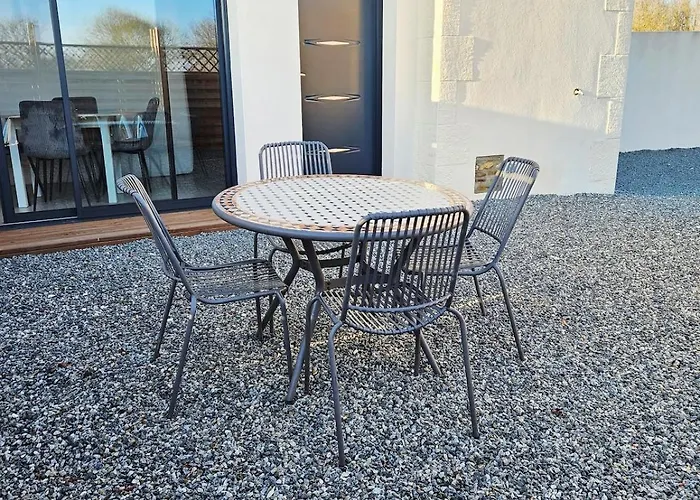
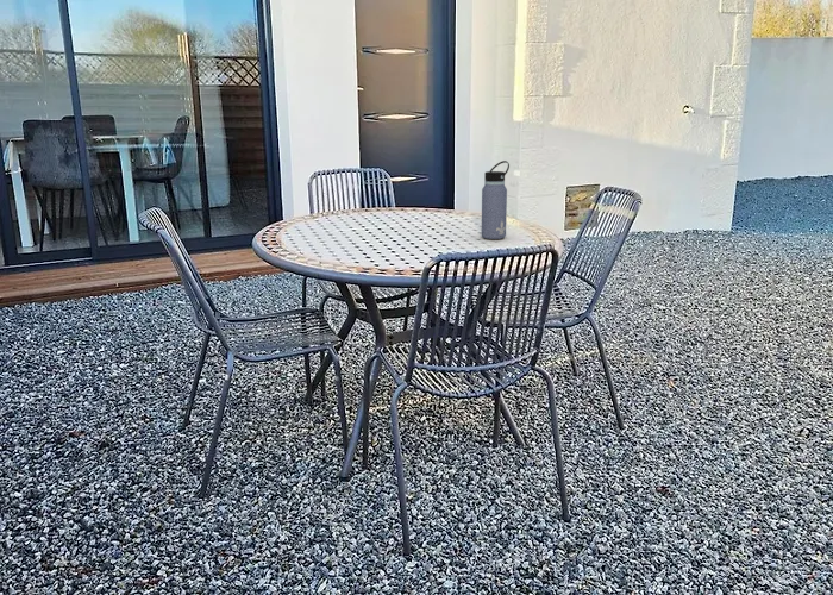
+ water bottle (495, 200)
